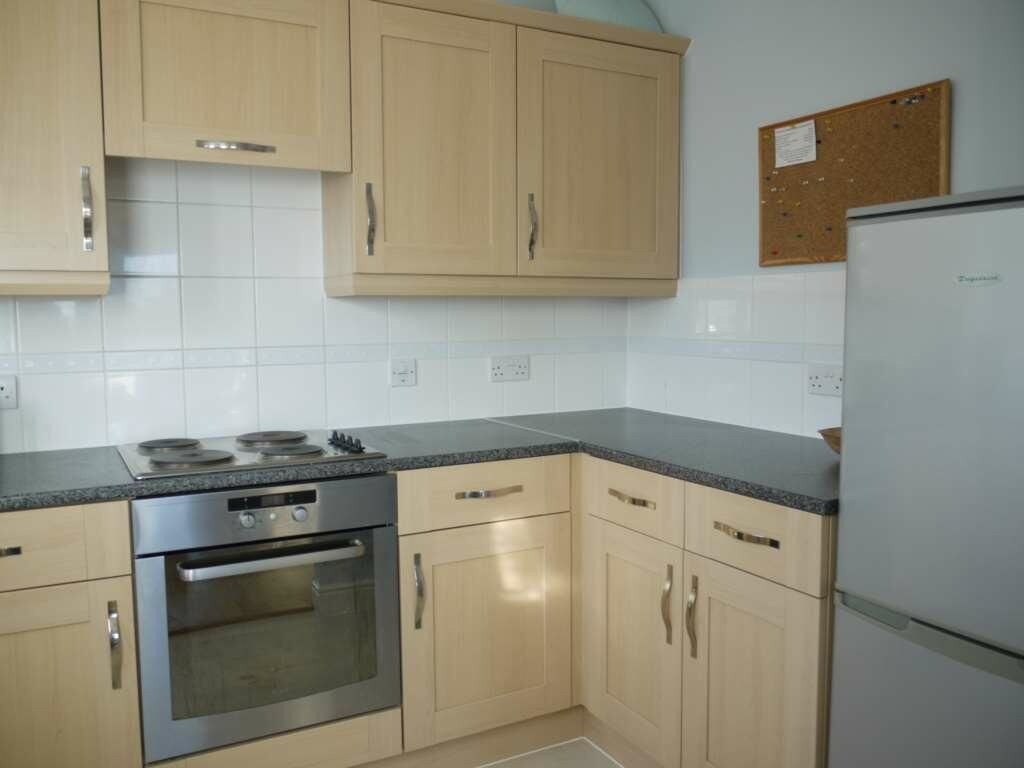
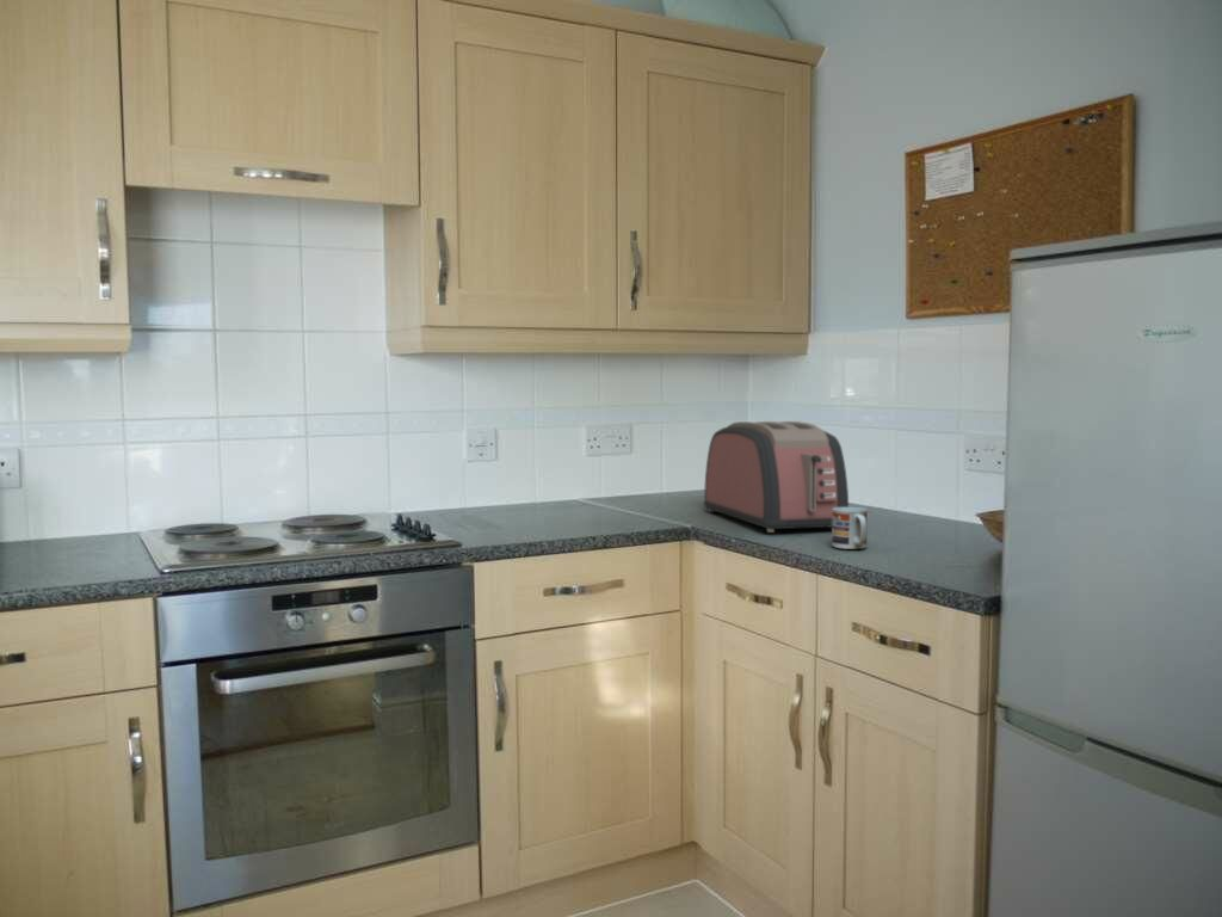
+ toaster (773, 470)
+ cup (852, 528)
